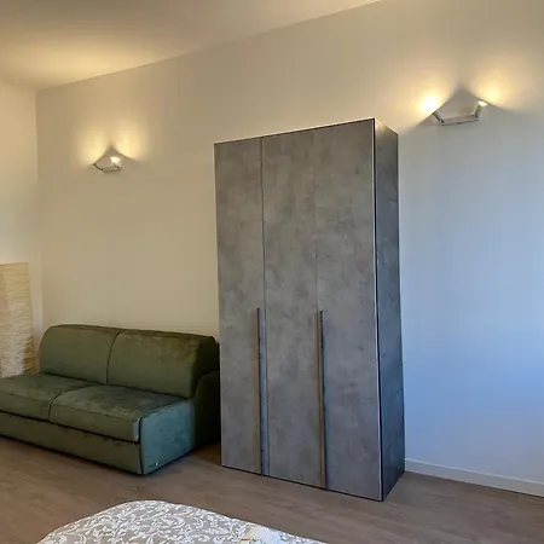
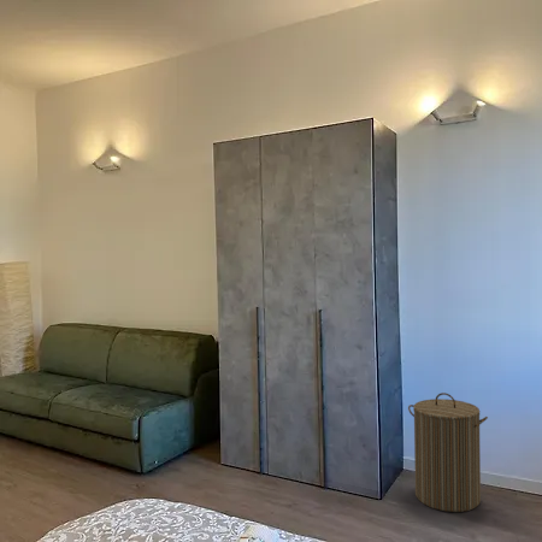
+ laundry hamper (446, 444)
